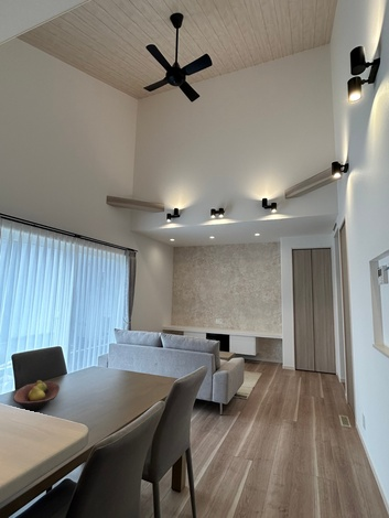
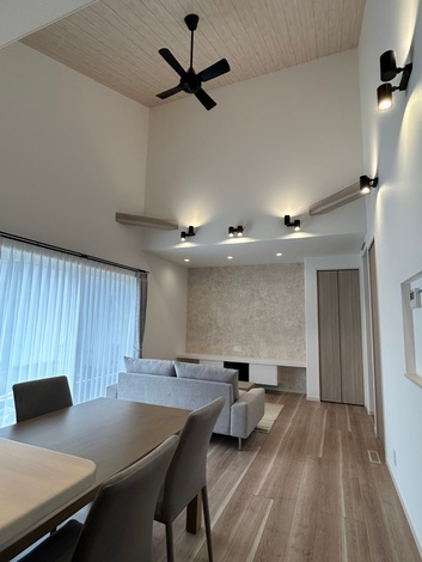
- fruit bowl (37, 392)
